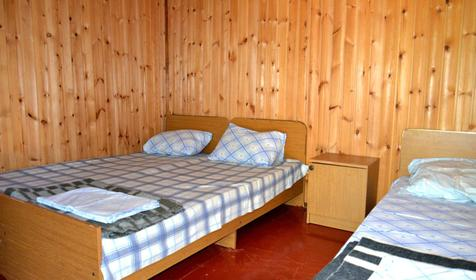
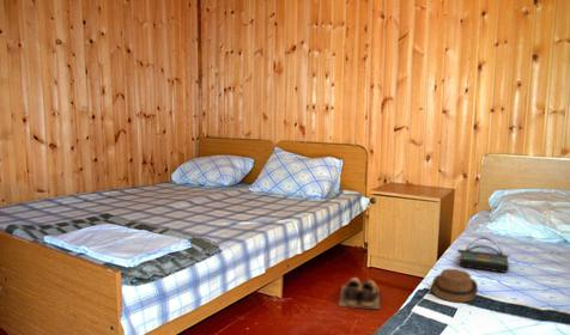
+ tote bag (483, 252)
+ shoes (359, 287)
+ boater hat (454, 282)
